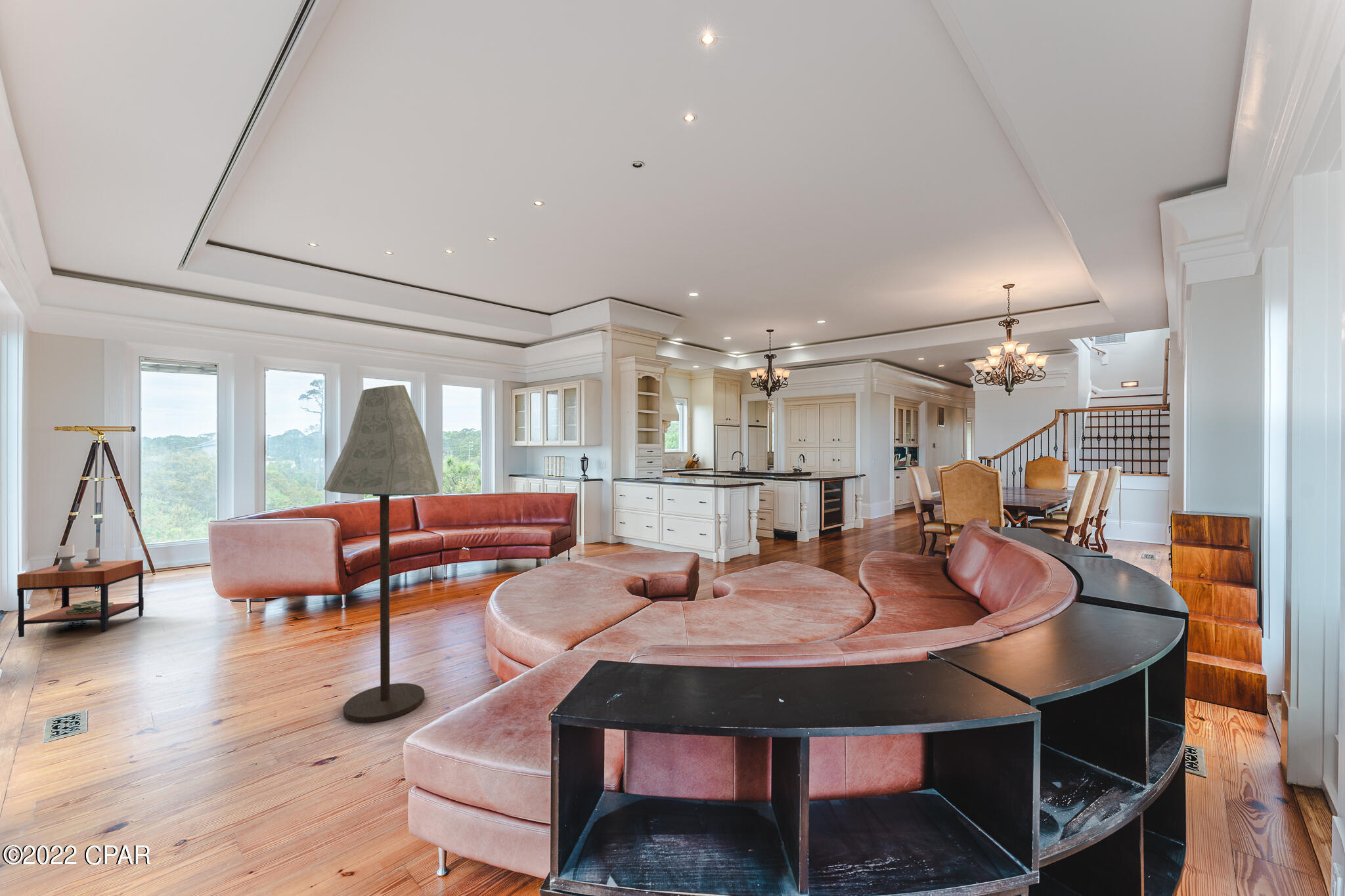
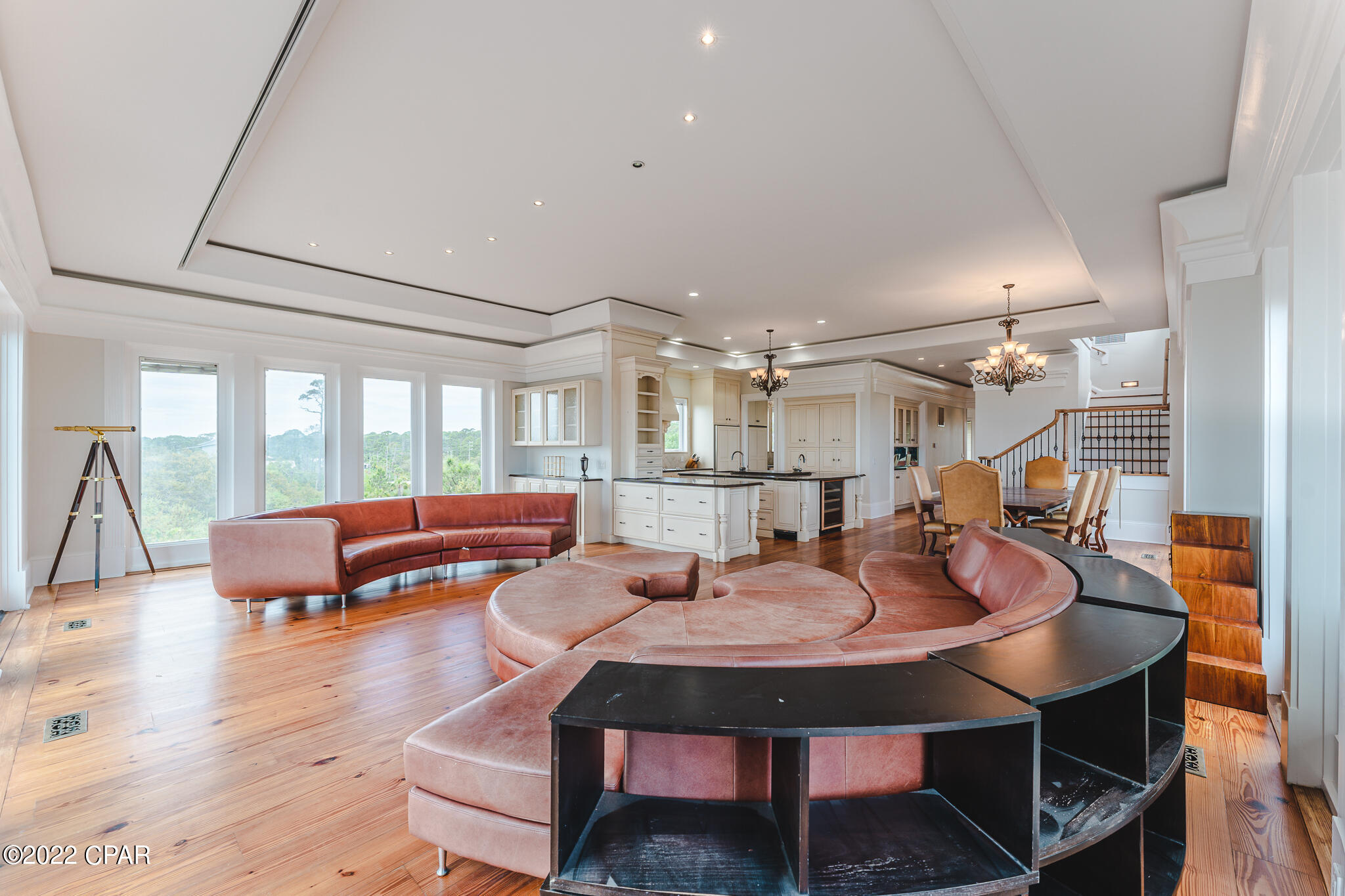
- side table (84, 584)
- floor lamp (384, 544)
